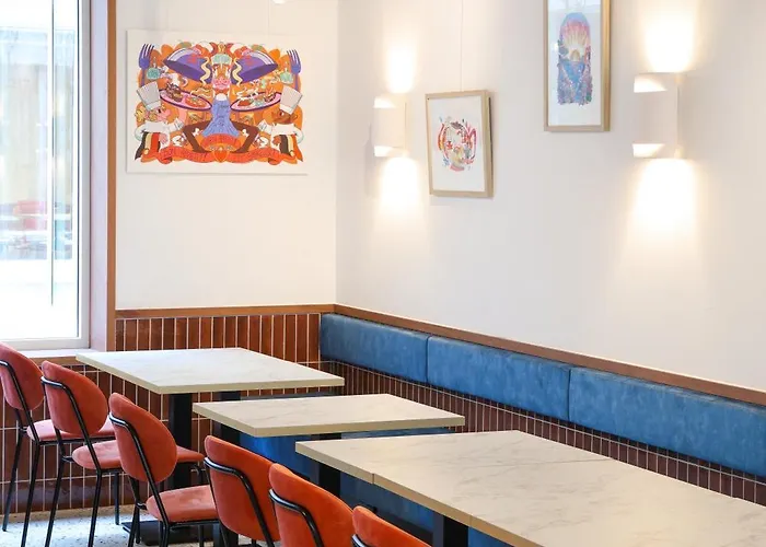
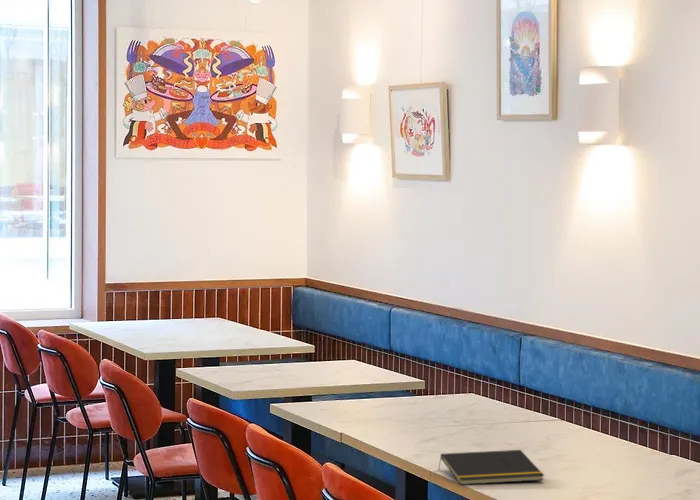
+ notepad (491, 466)
